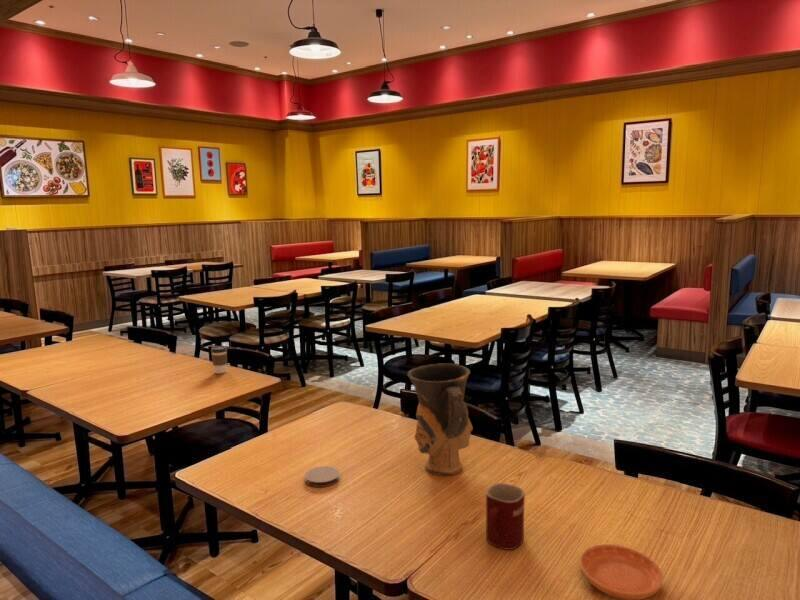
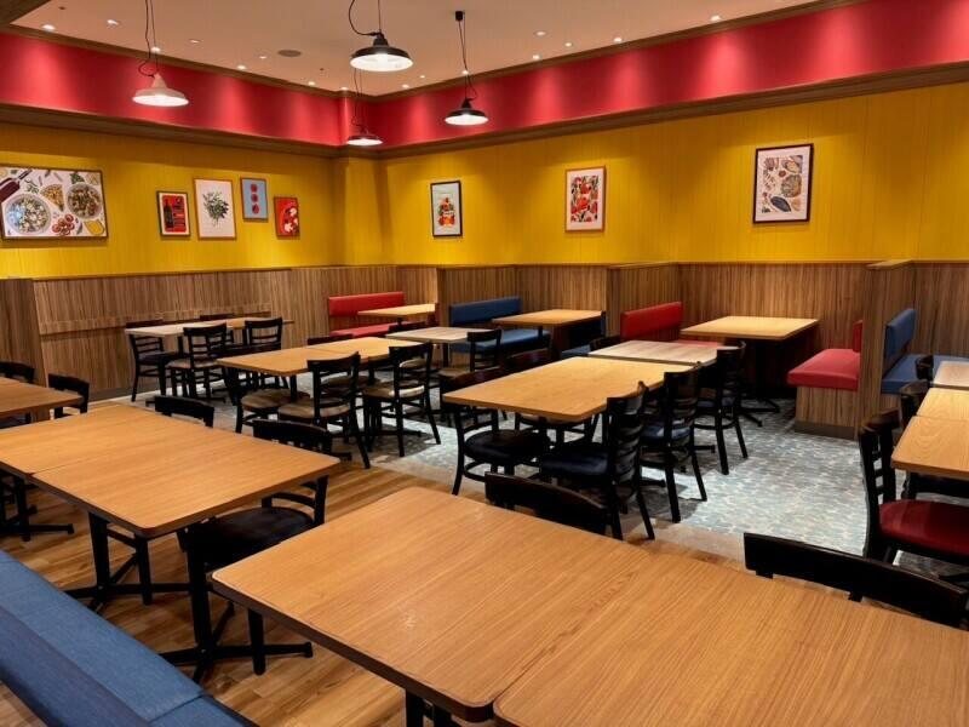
- coaster (322, 476)
- coffee cup (219, 359)
- mug (501, 519)
- vase (441, 419)
- saucer (619, 573)
